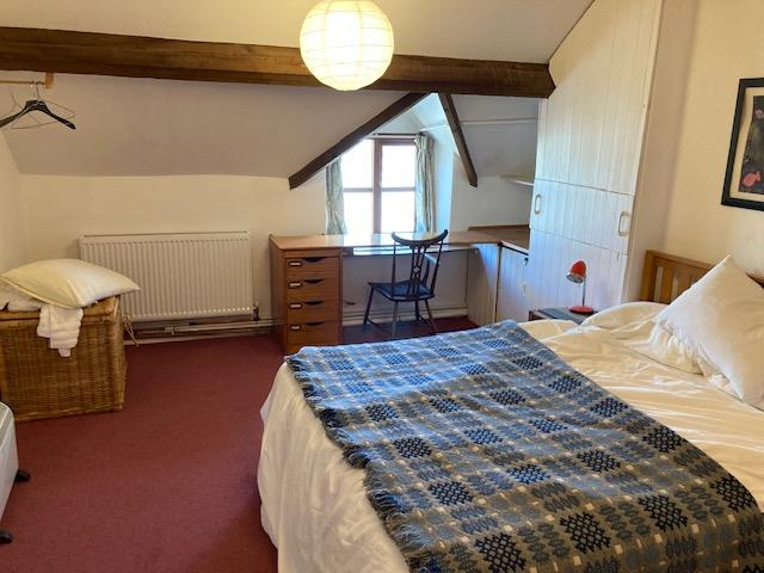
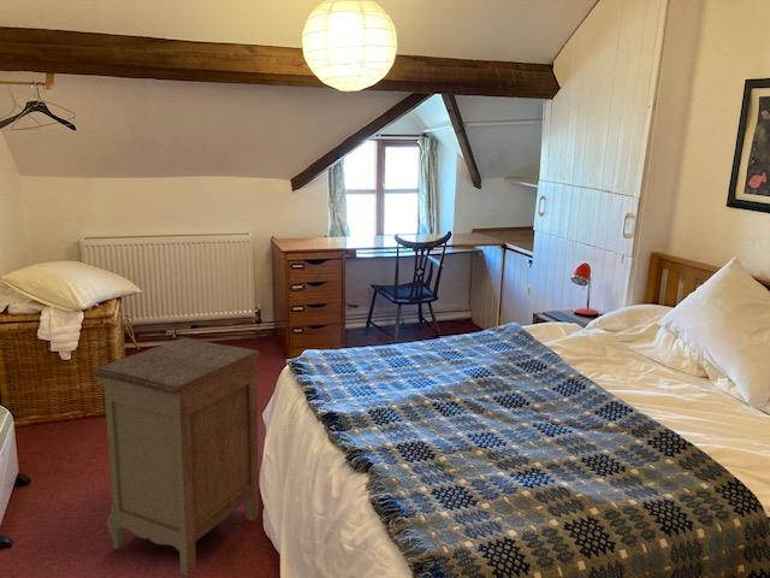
+ nightstand (178, 446)
